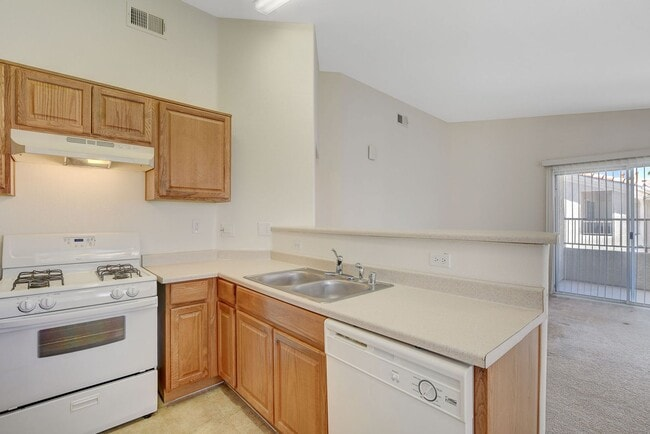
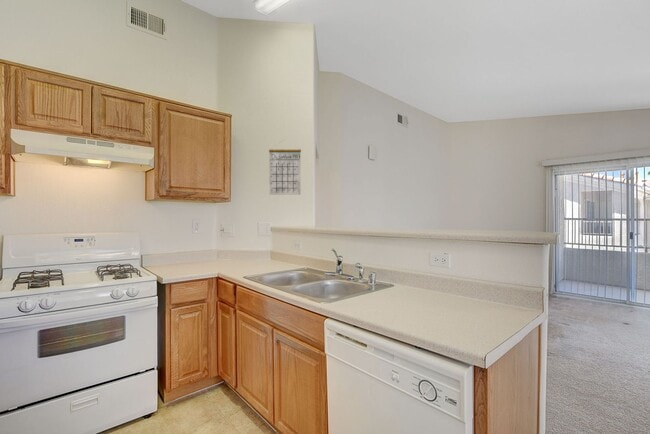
+ calendar (285, 166)
